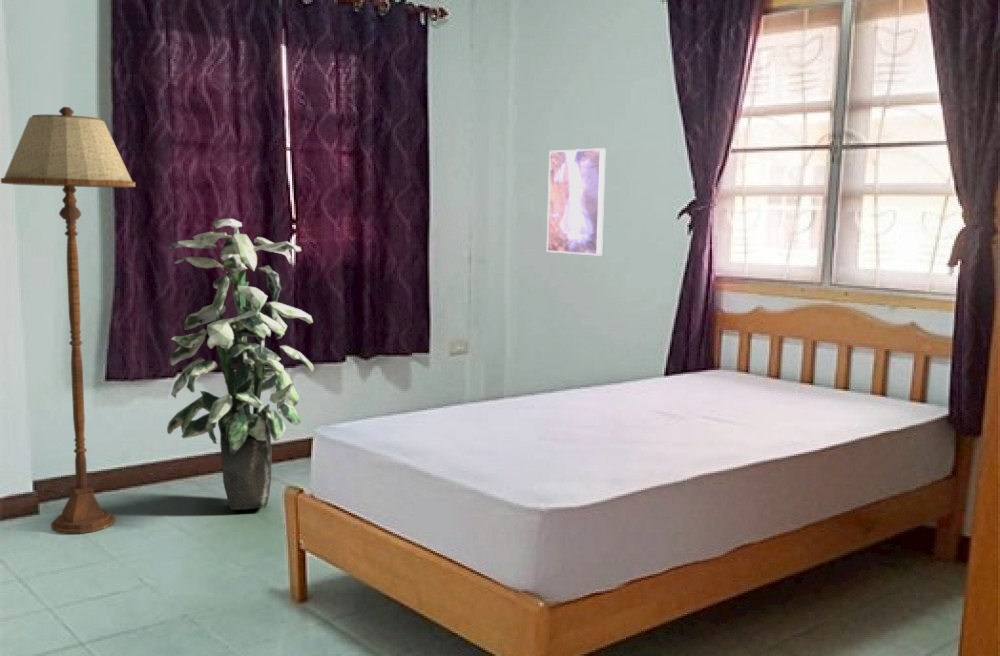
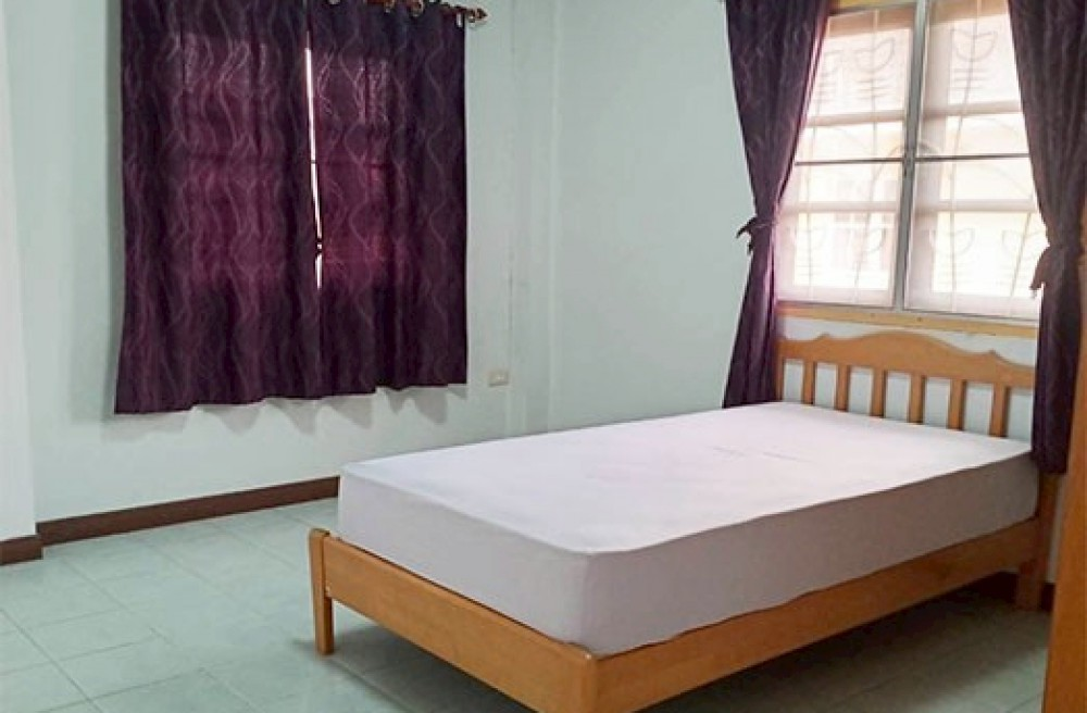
- indoor plant (236, 364)
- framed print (575, 202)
- floor lamp (75, 321)
